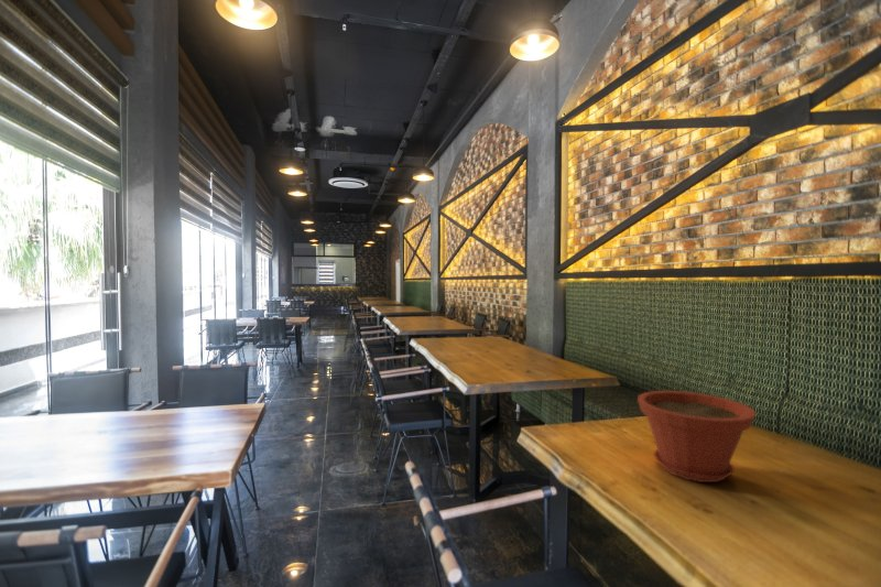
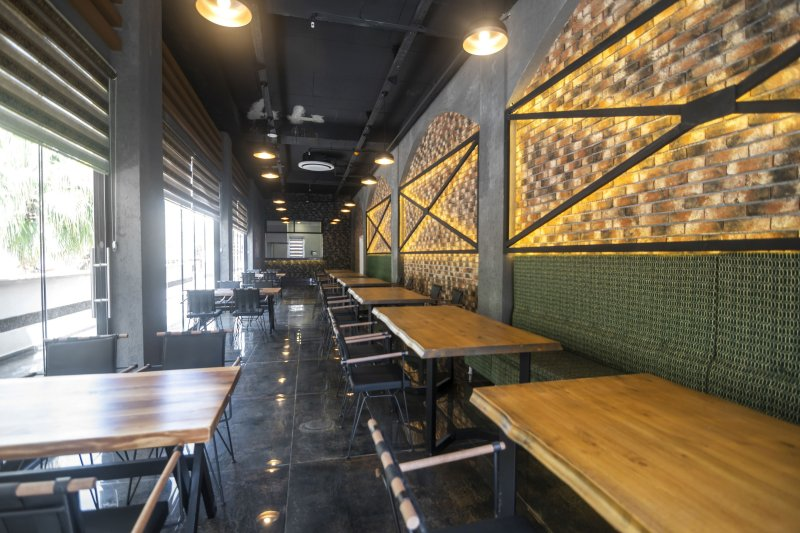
- plant pot (692, 436)
